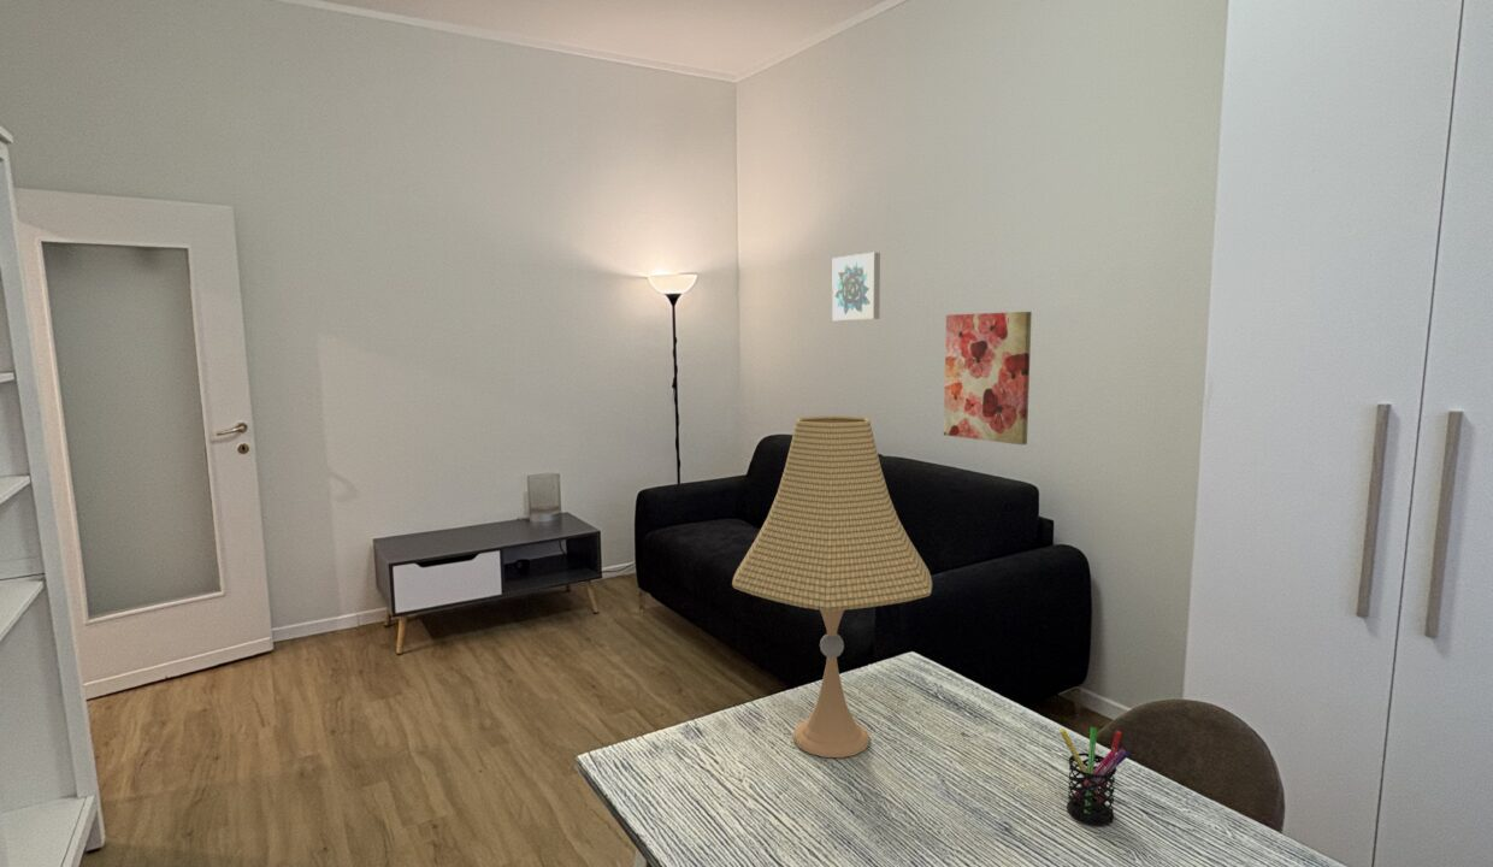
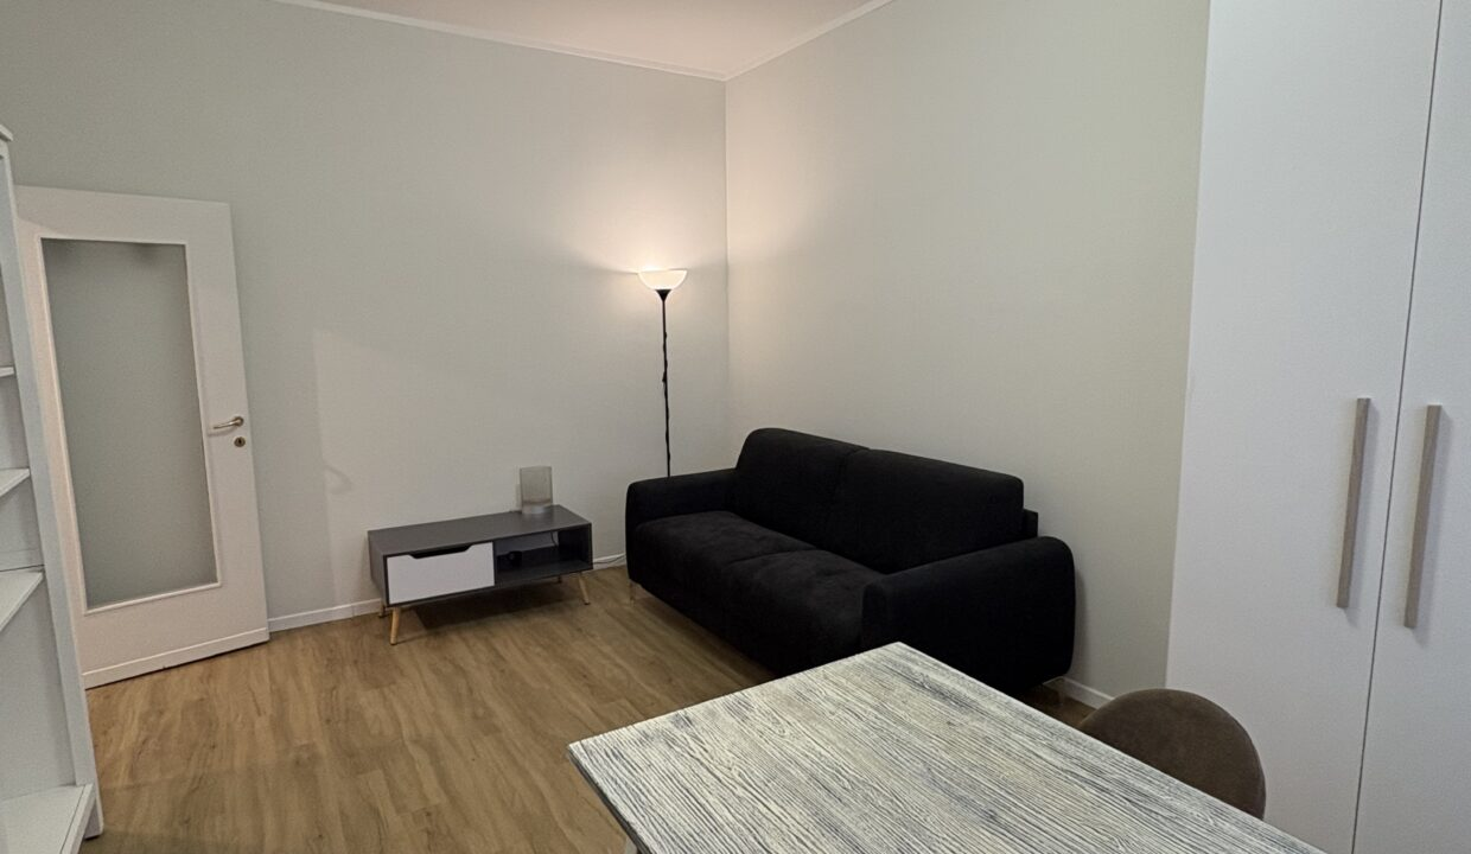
- wall art (985, 377)
- pen holder (1094, 768)
- desk lamp (832, 582)
- wall art (855, 288)
